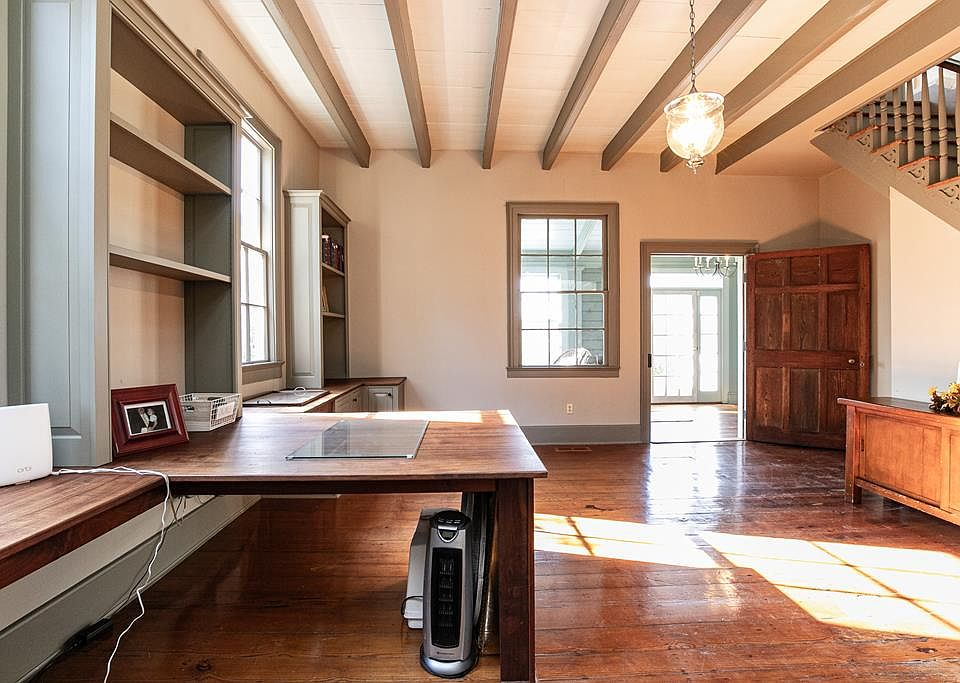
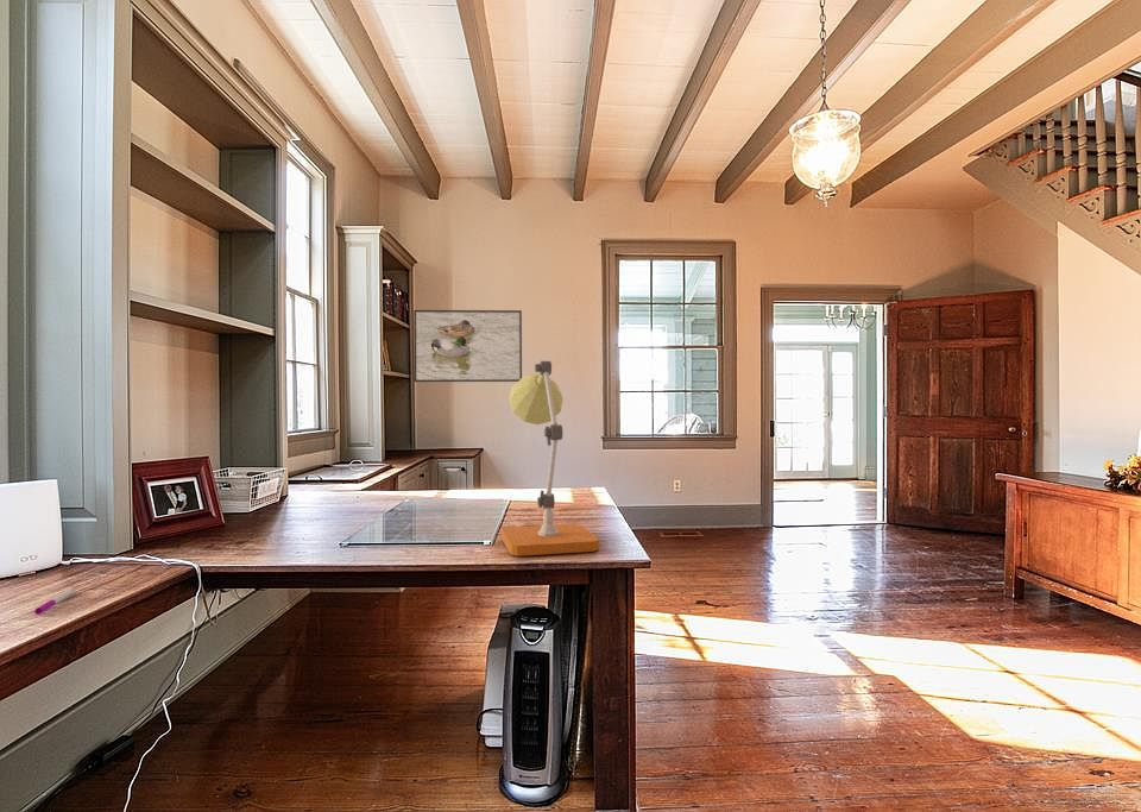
+ desk lamp (548, 445)
+ pen (56, 599)
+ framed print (467, 346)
